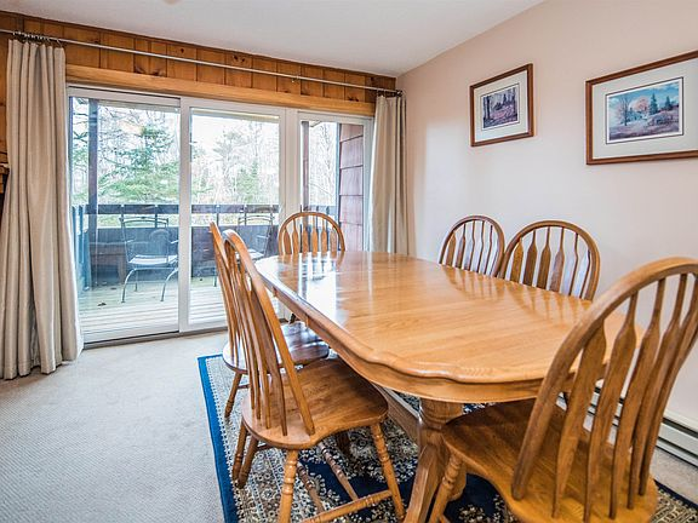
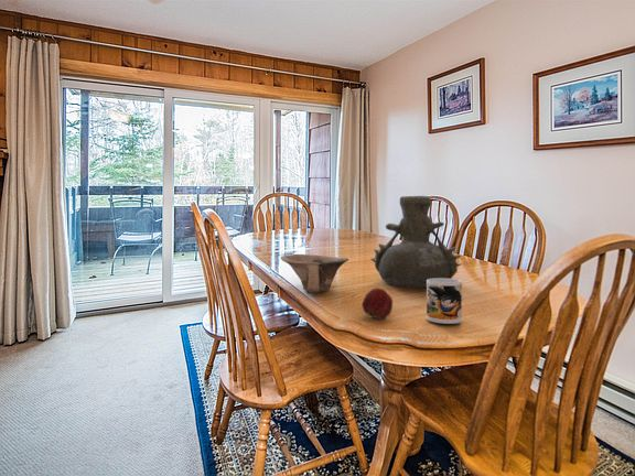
+ bowl (314, 272)
+ vase (413, 239)
+ apple (377, 303)
+ mug (442, 298)
